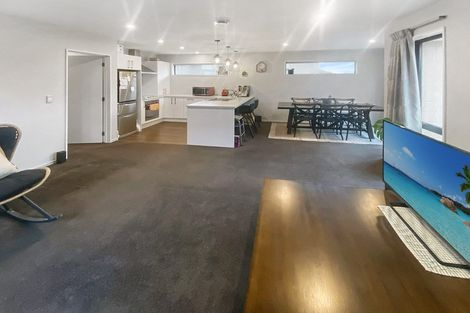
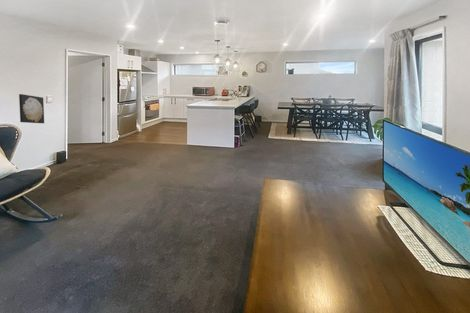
+ wall art (32, 109)
